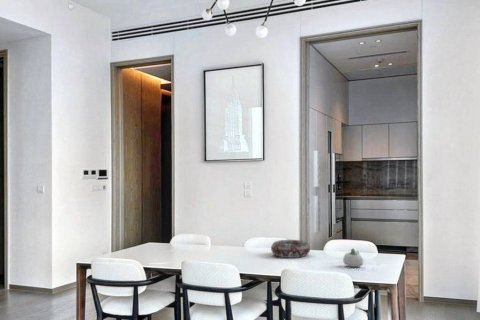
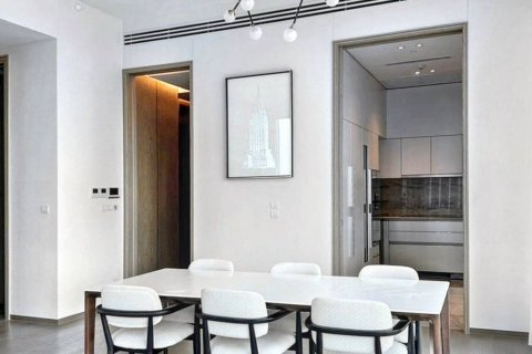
- succulent planter (353, 257)
- decorative bowl (290, 248)
